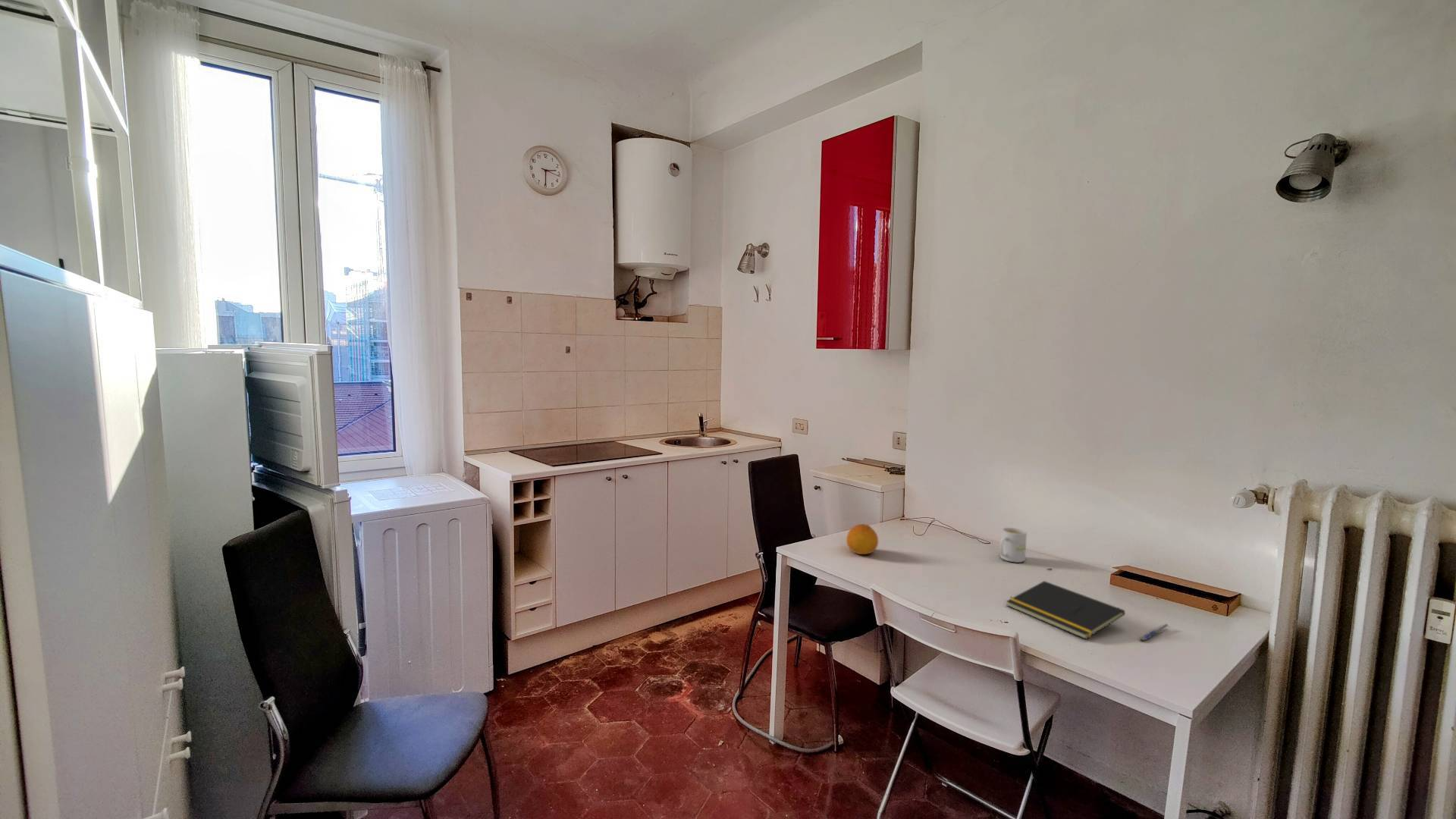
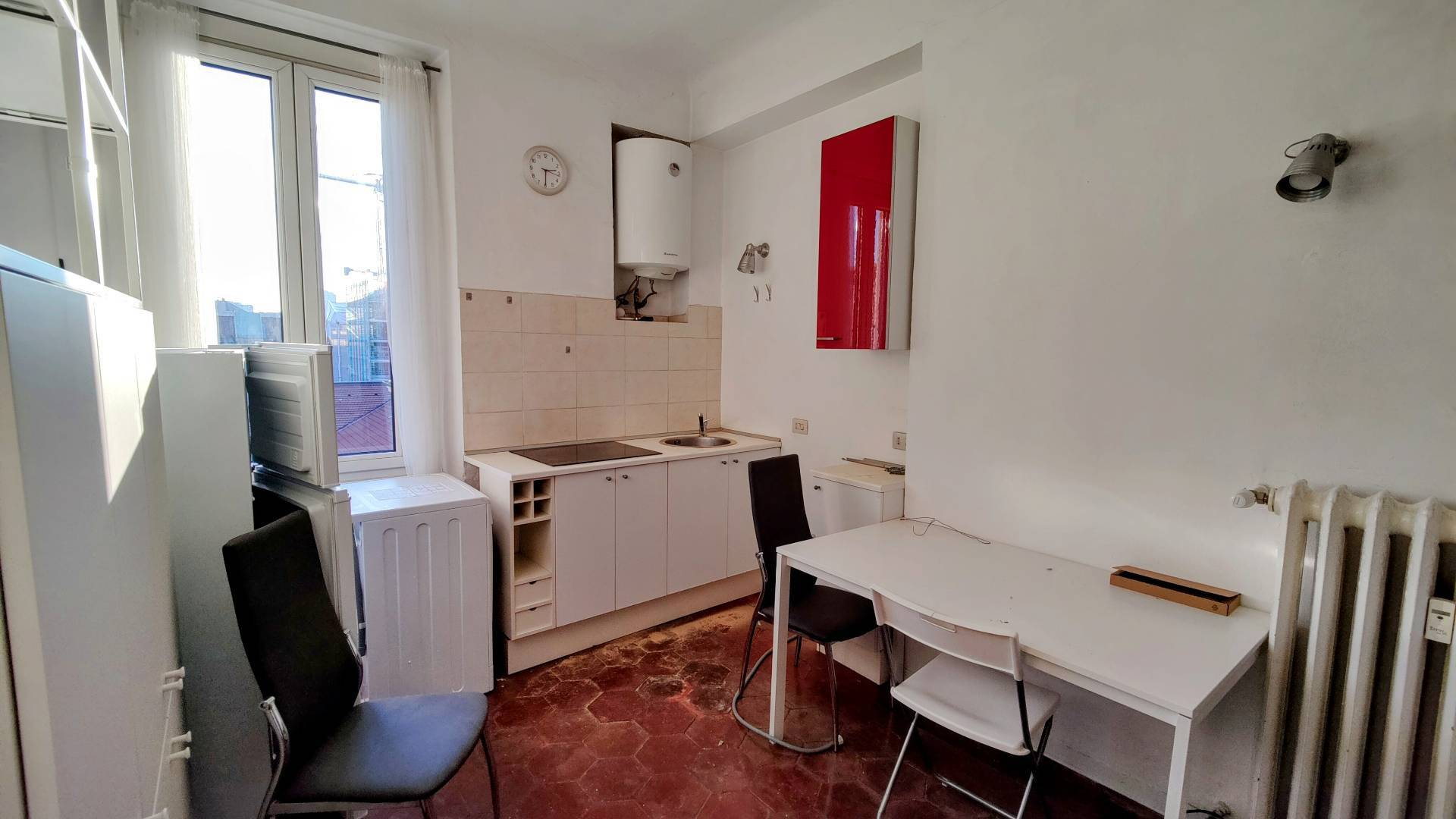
- mug (1010, 545)
- pen (1154, 632)
- fruit (862, 538)
- notepad (1063, 607)
